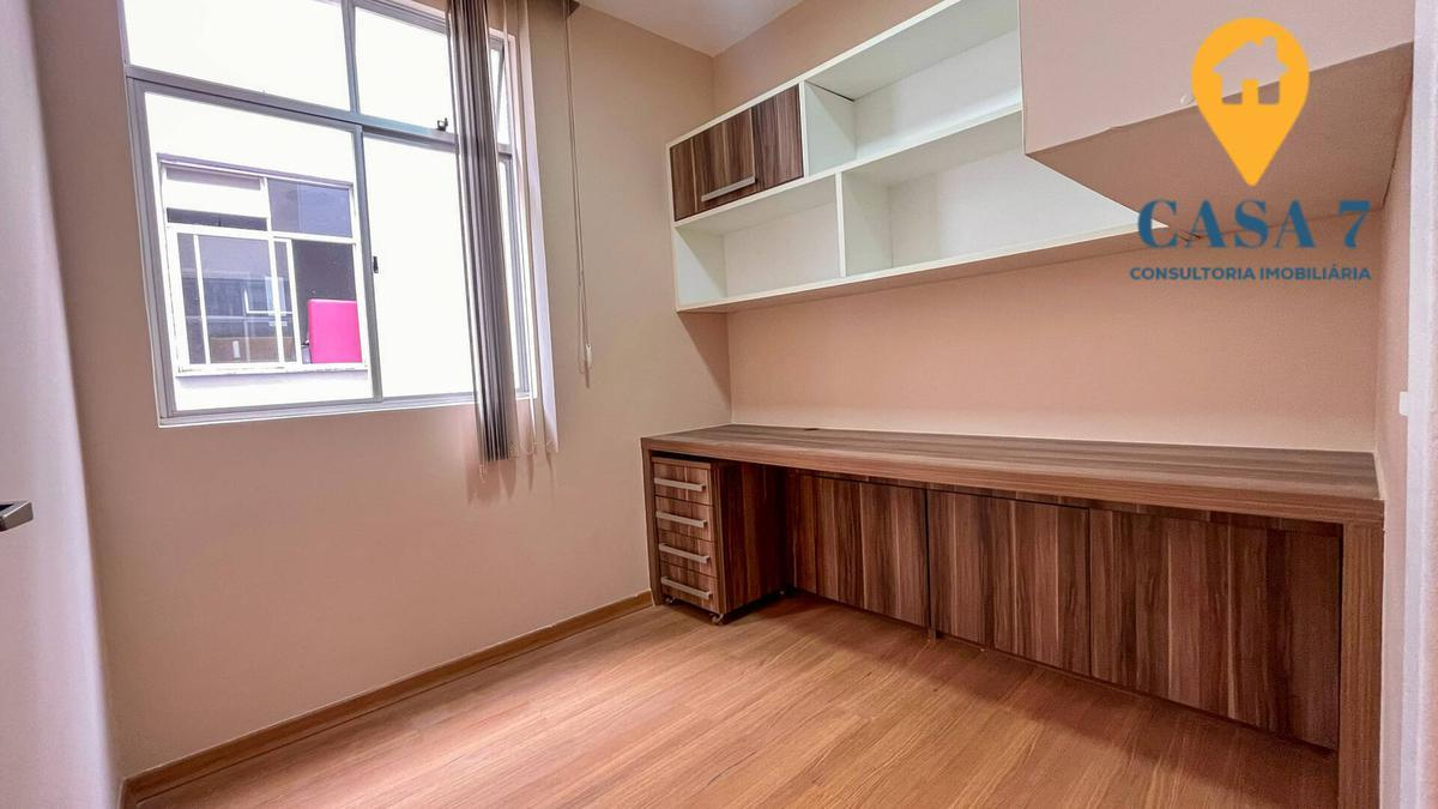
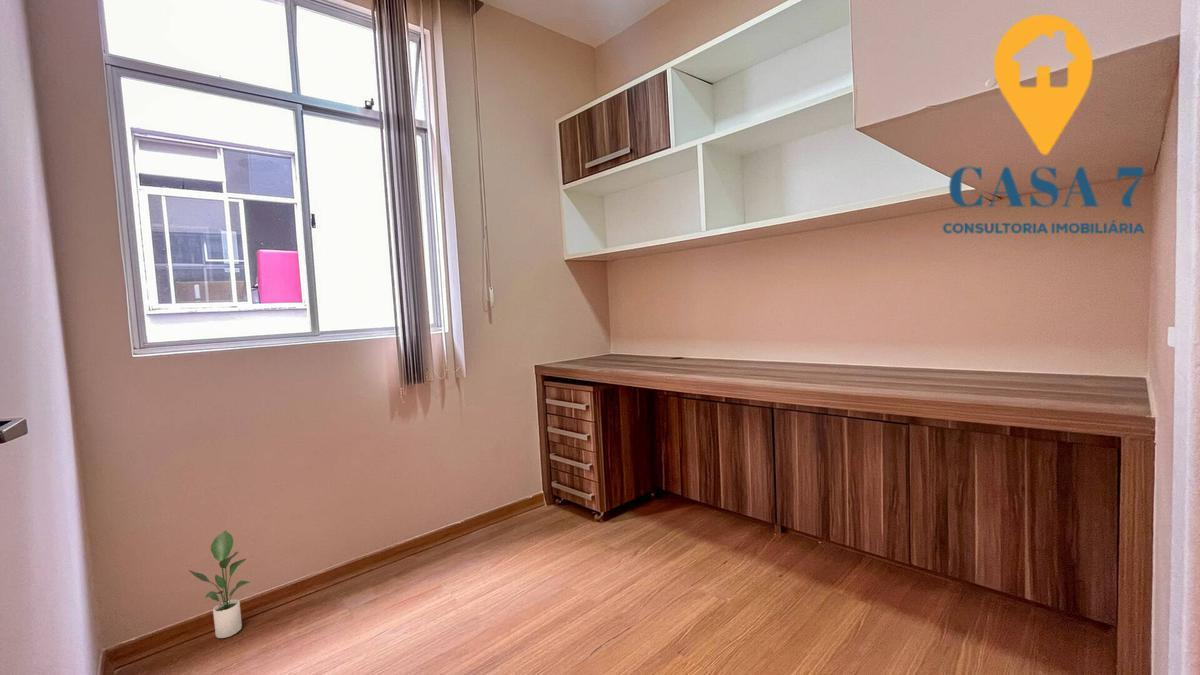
+ potted plant (221, 587)
